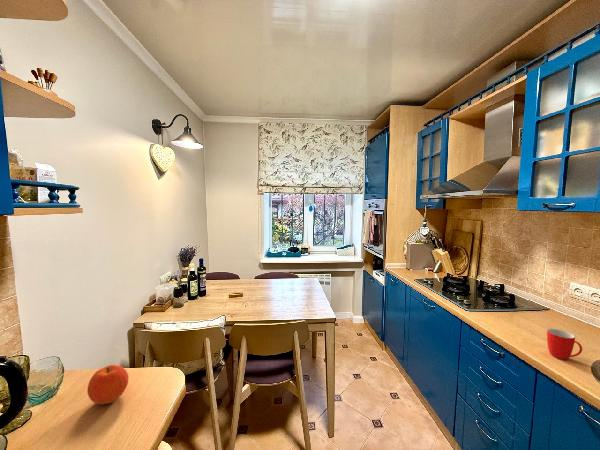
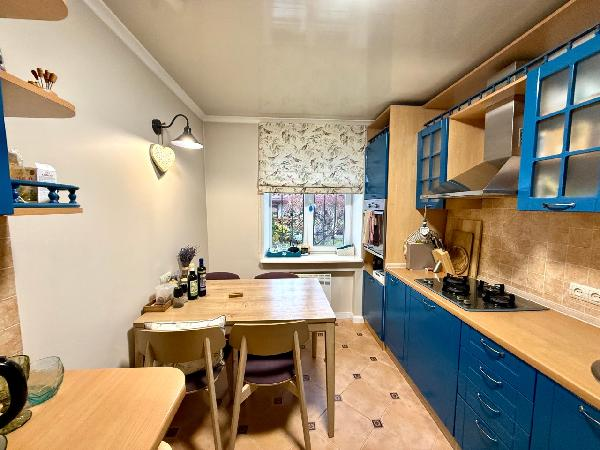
- fruit (108, 384)
- mug (564, 346)
